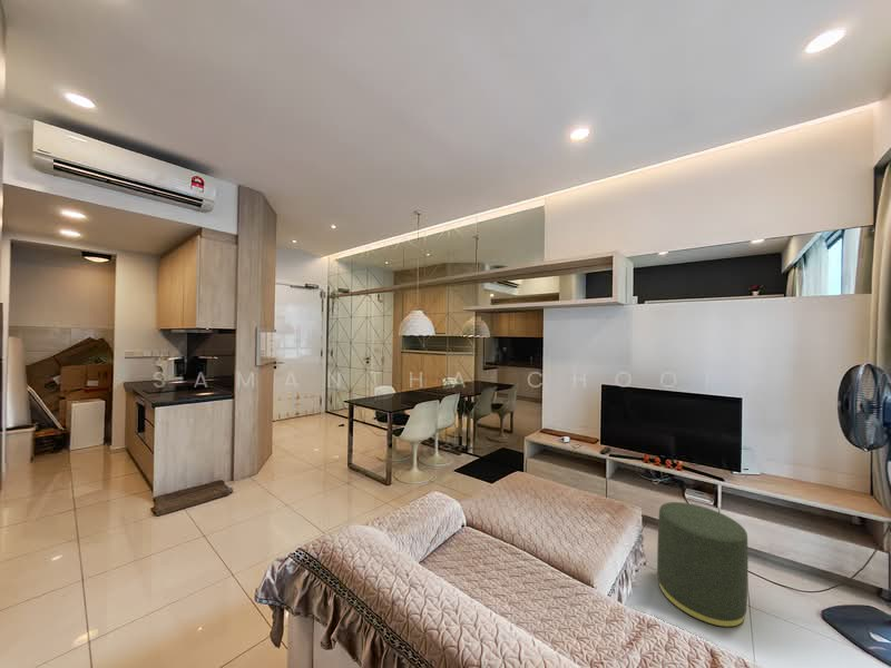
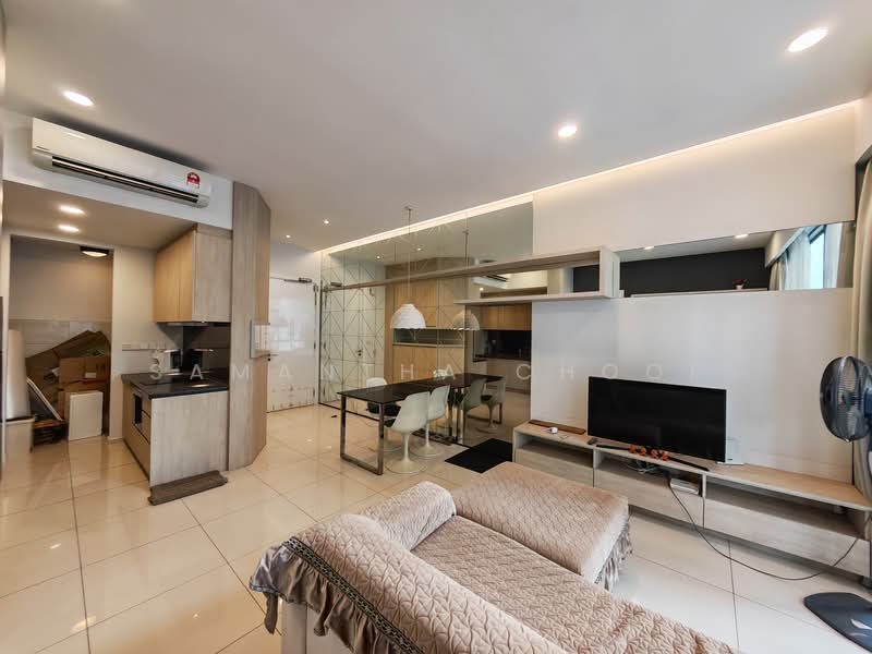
- ottoman (699, 557)
